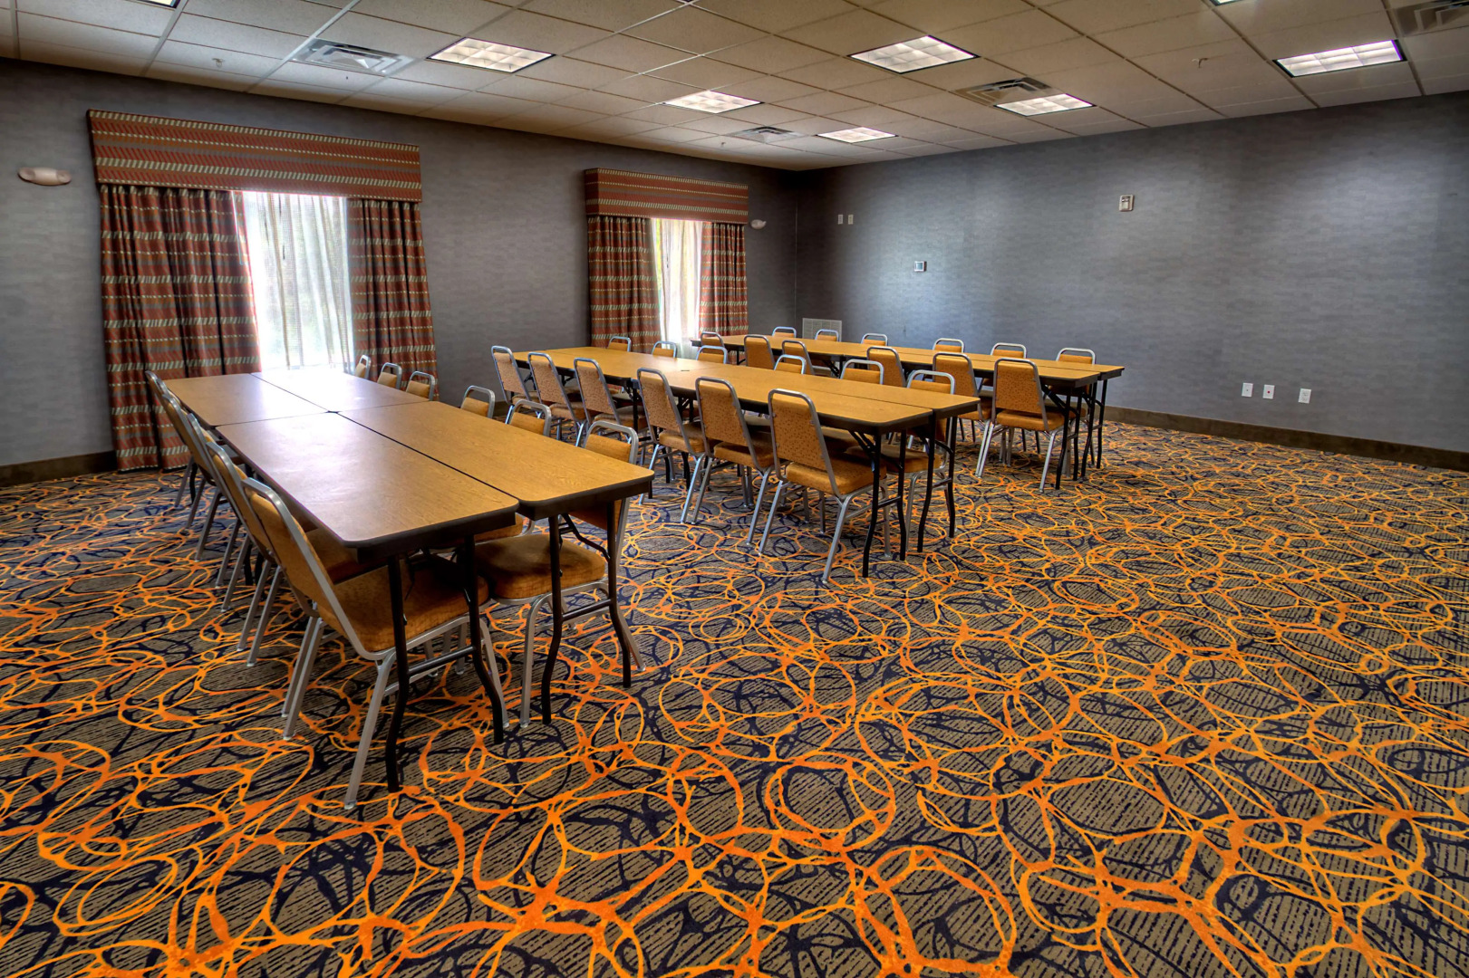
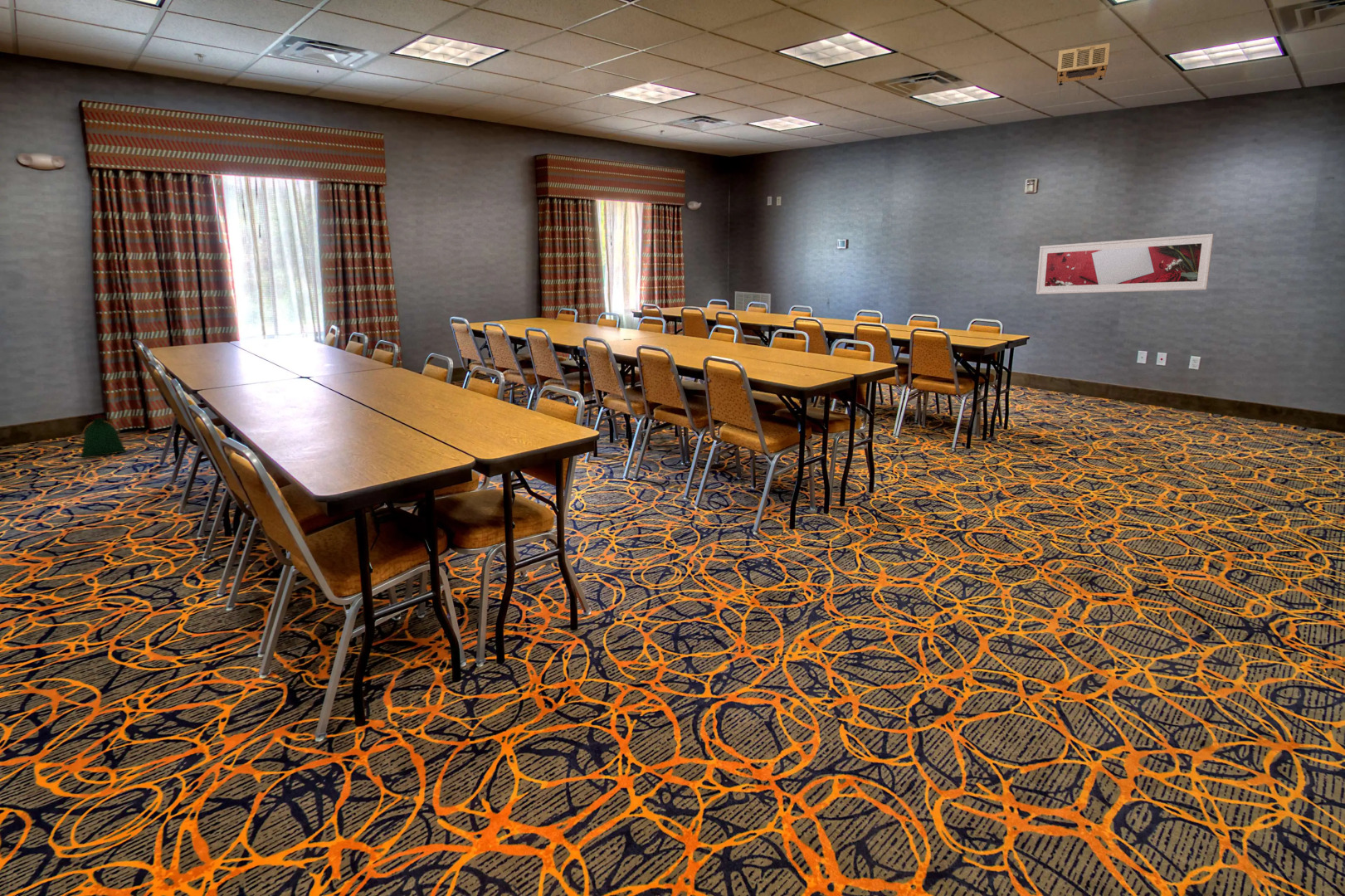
+ projector (1081, 68)
+ bag (100, 435)
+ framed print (1118, 266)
